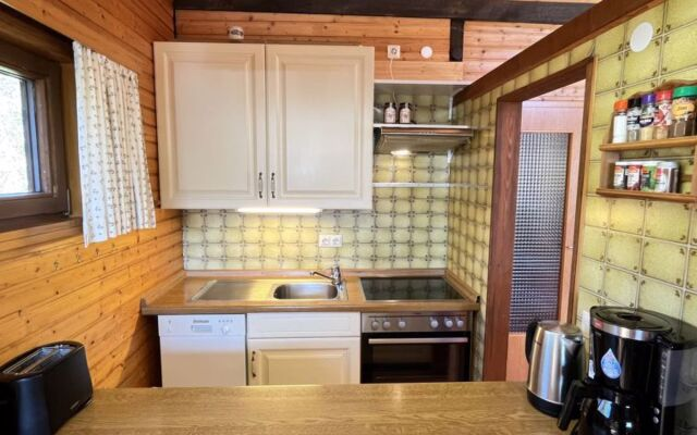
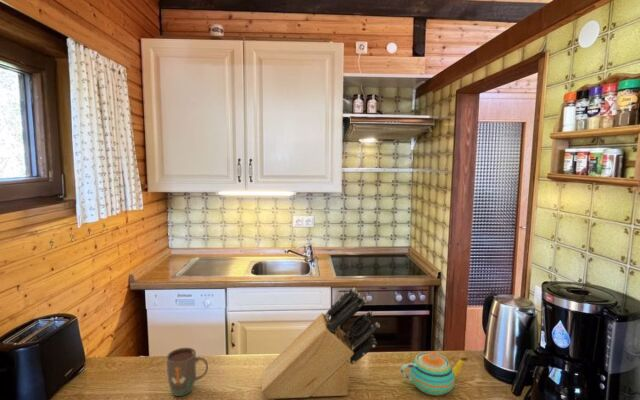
+ knife block (320, 339)
+ mug (188, 372)
+ teapot (434, 369)
